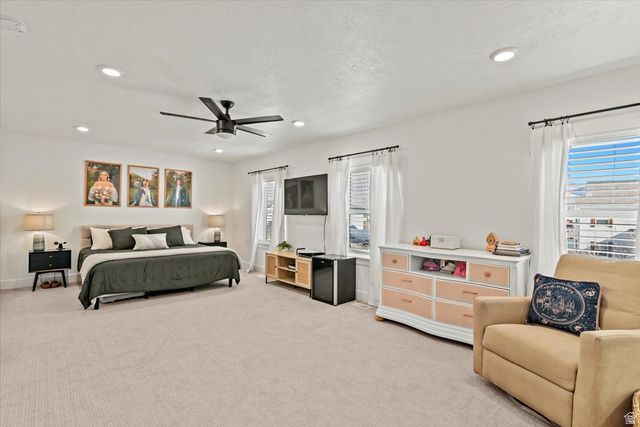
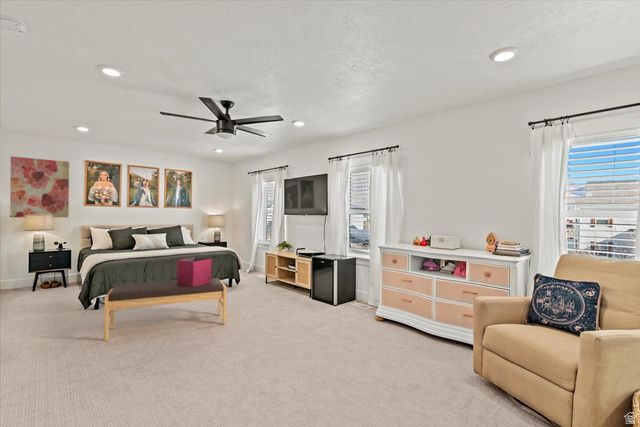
+ wall art (40, 188)
+ bench (169, 303)
+ storage bin (194, 271)
